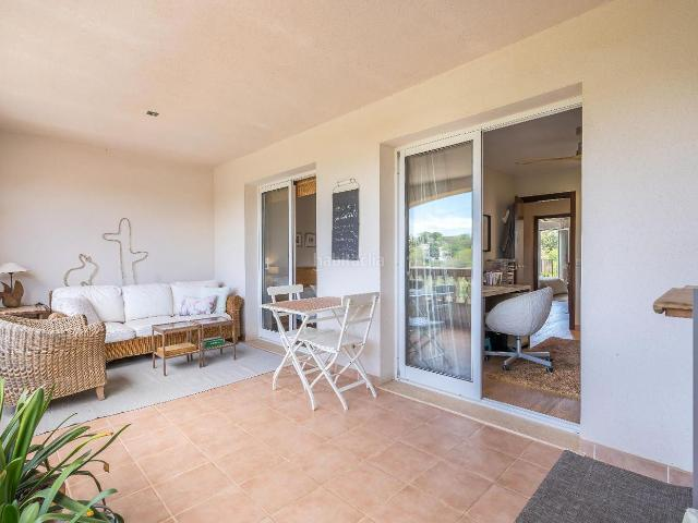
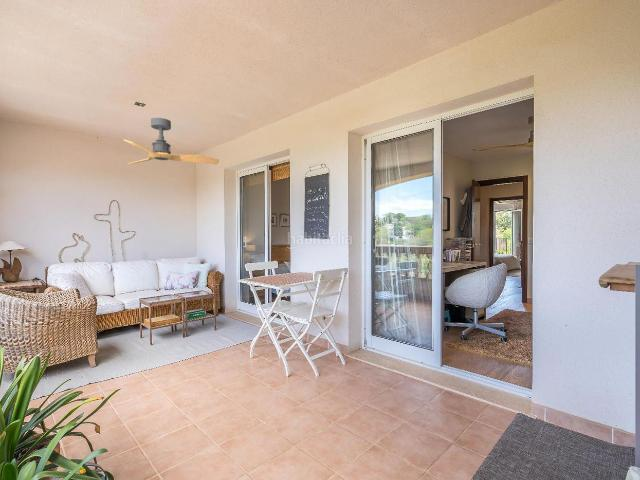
+ ceiling fan (169, 144)
